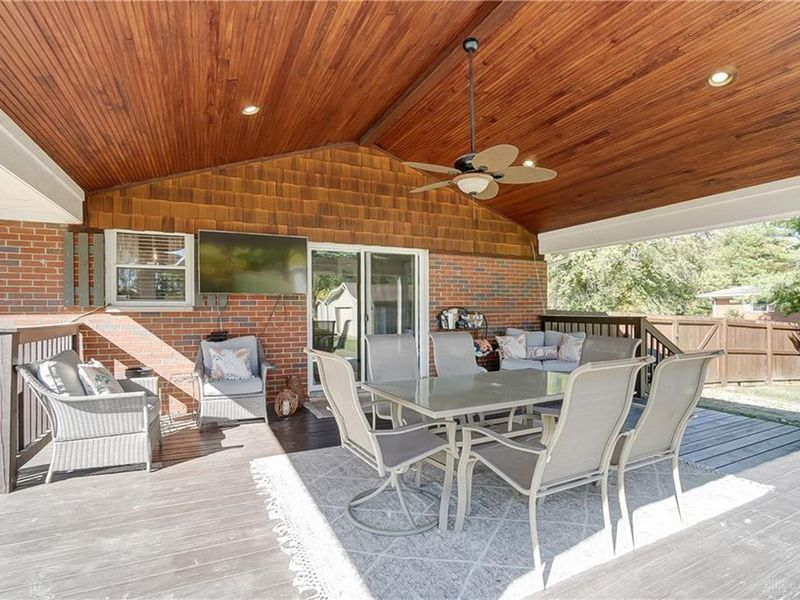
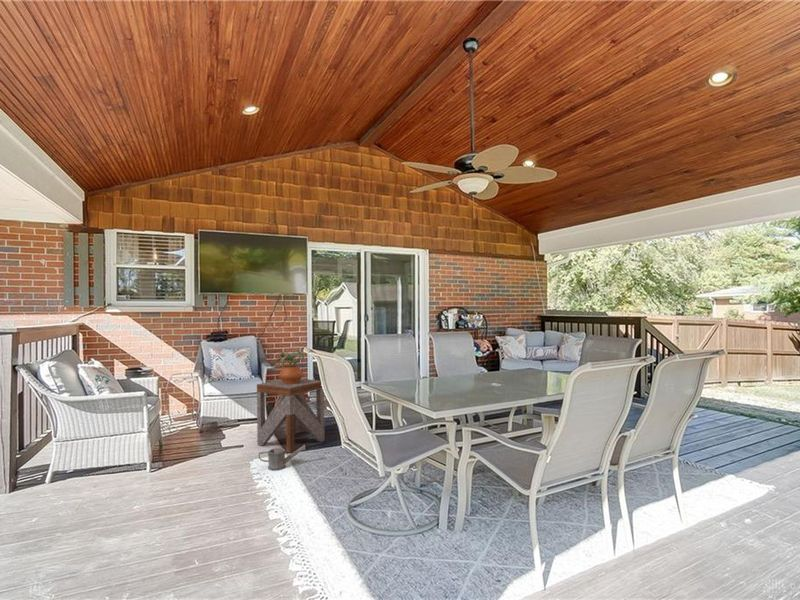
+ side table (291, 412)
+ potted plant (288, 366)
+ watering can (282, 456)
